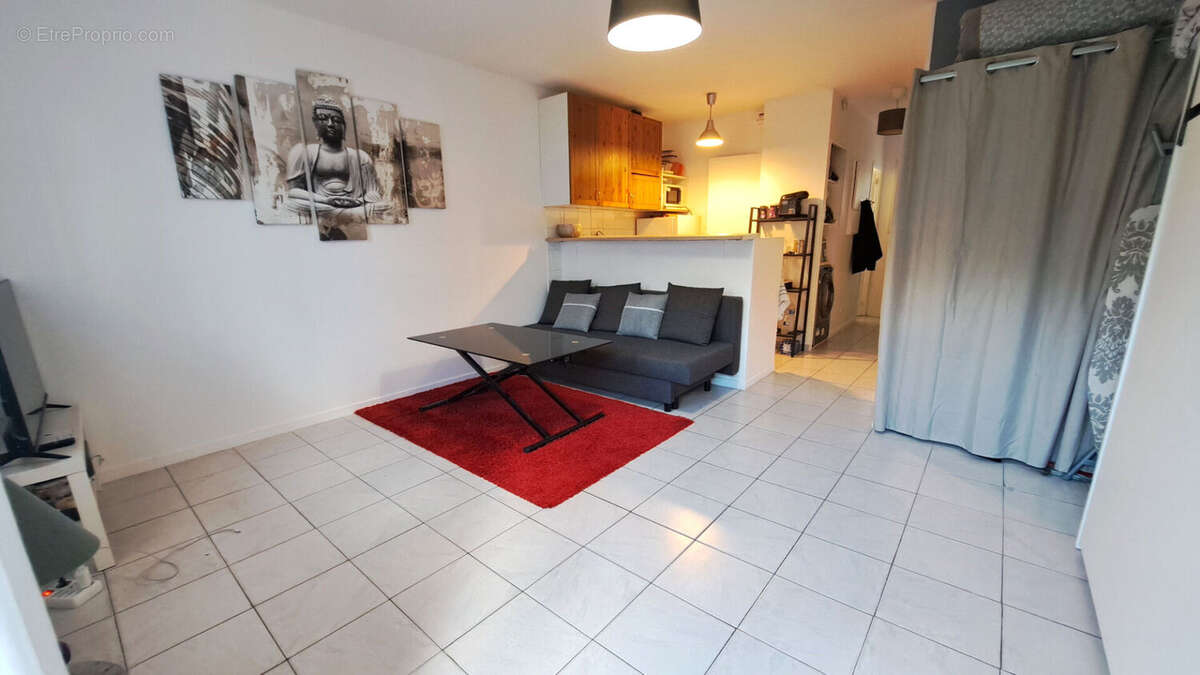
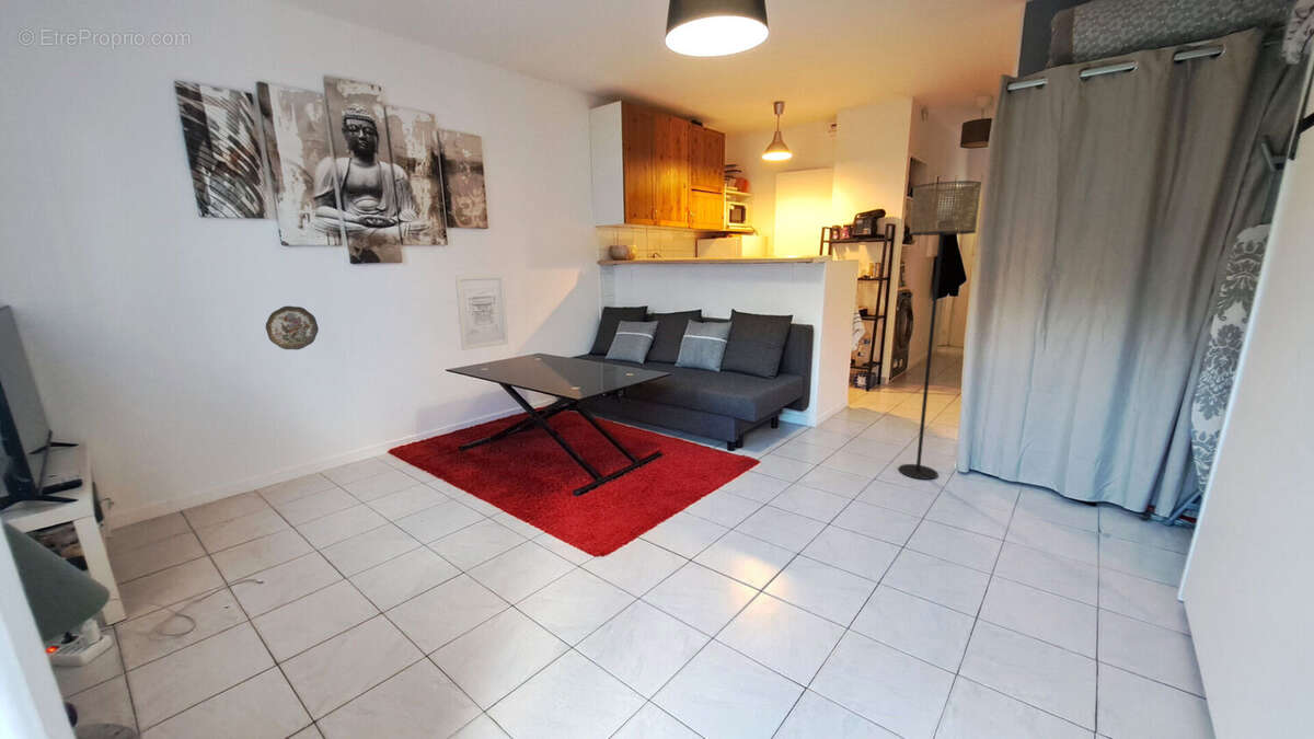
+ decorative plate (291, 327)
+ wall art (483, 311)
+ floor lamp (931, 336)
